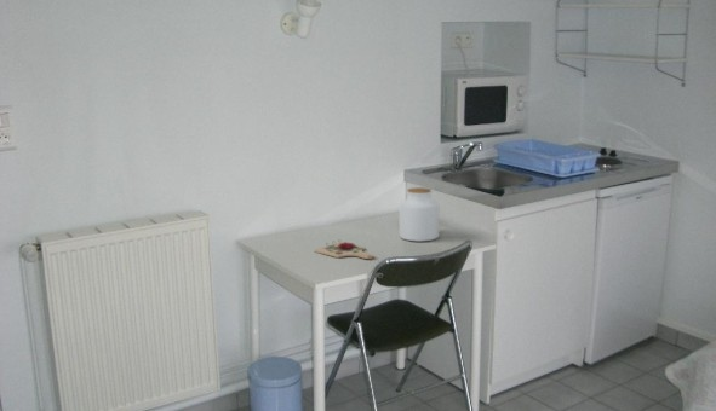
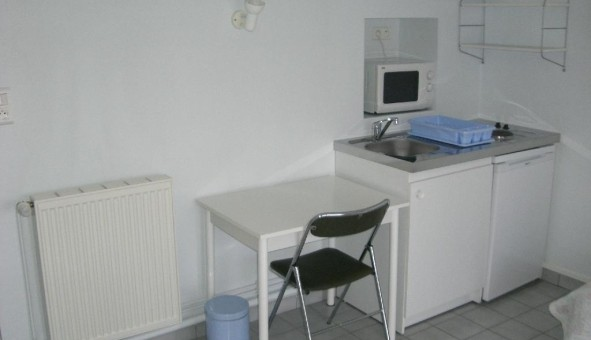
- jar (417, 213)
- cutting board (349, 249)
